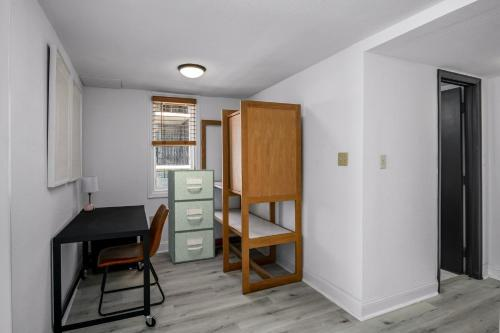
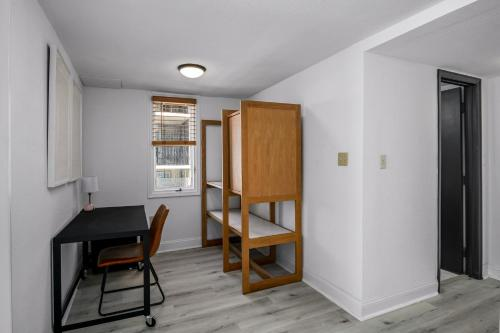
- filing cabinet (190, 212)
